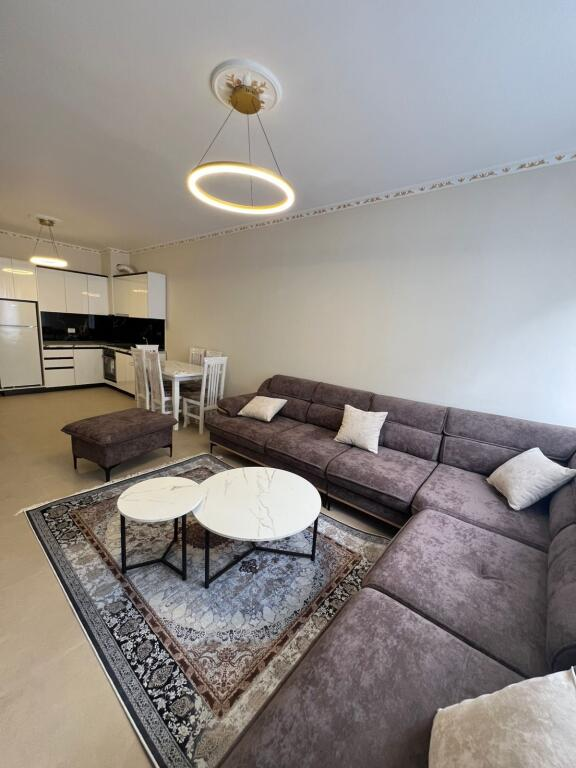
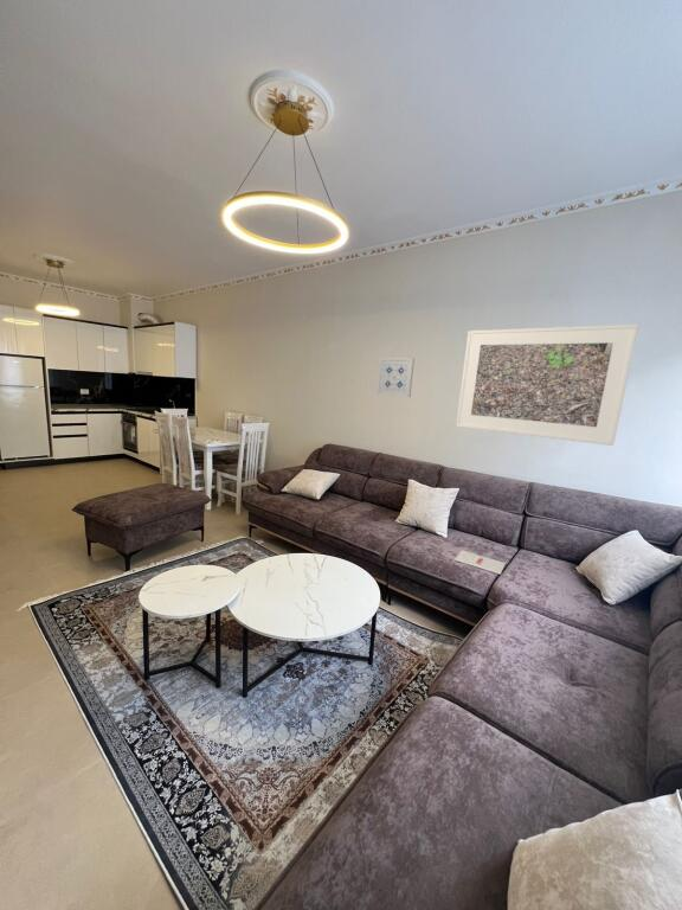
+ wall art (394, 377)
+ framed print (534, 383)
+ magazine (480, 560)
